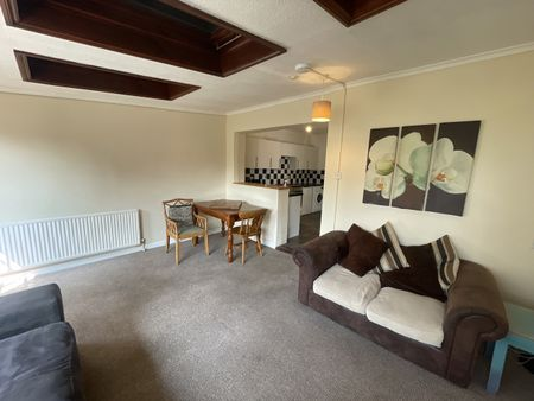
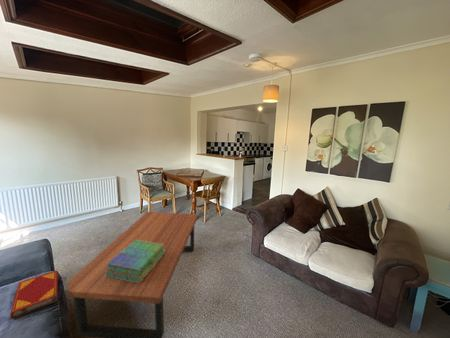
+ coffee table (155, 264)
+ hardback book (37, 291)
+ stack of books (137, 258)
